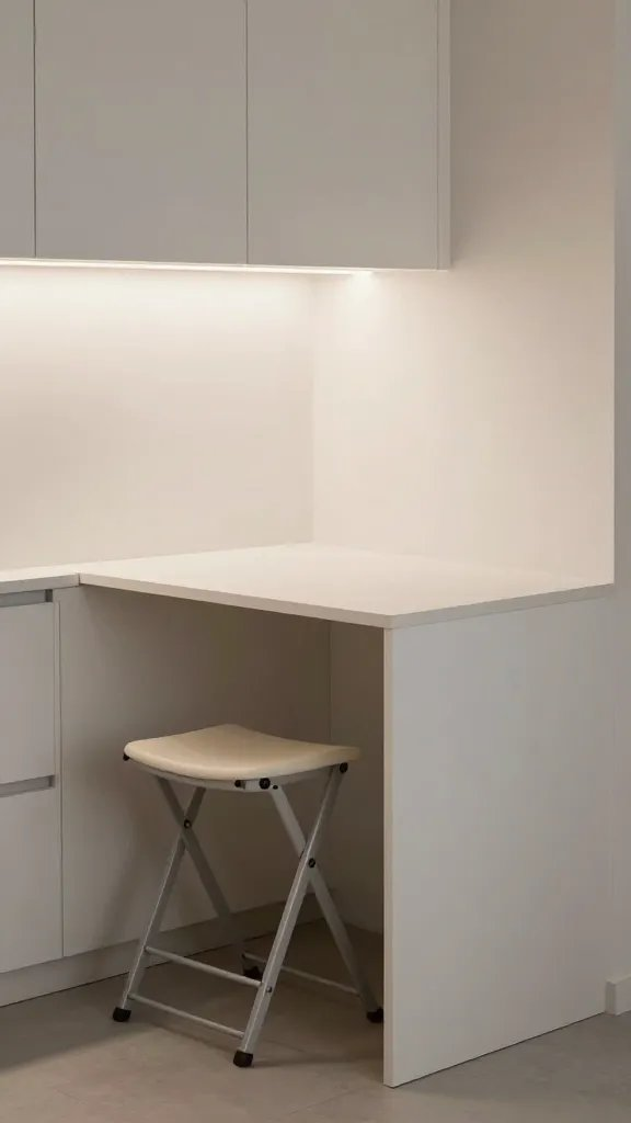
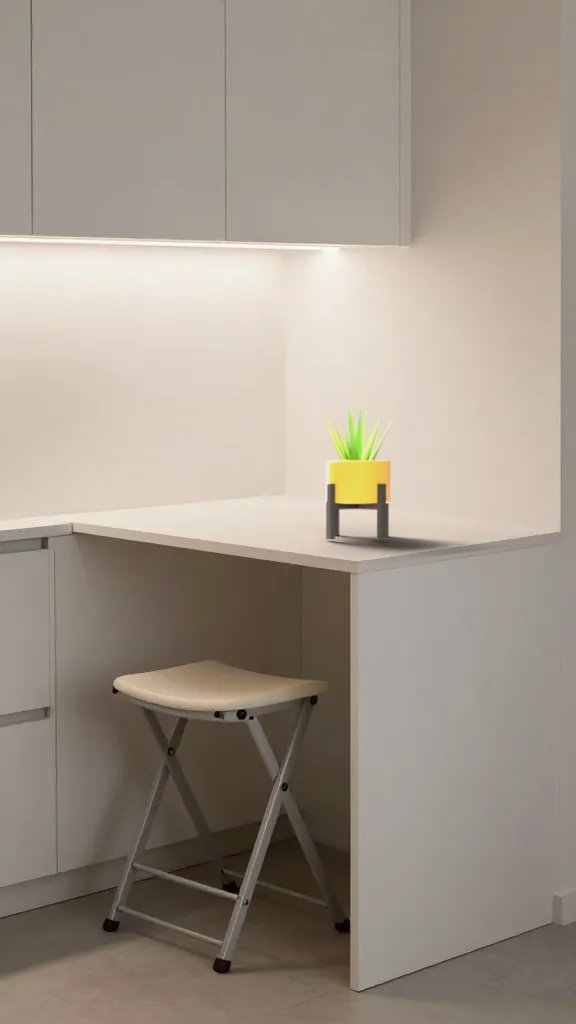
+ potted plant (357, 471)
